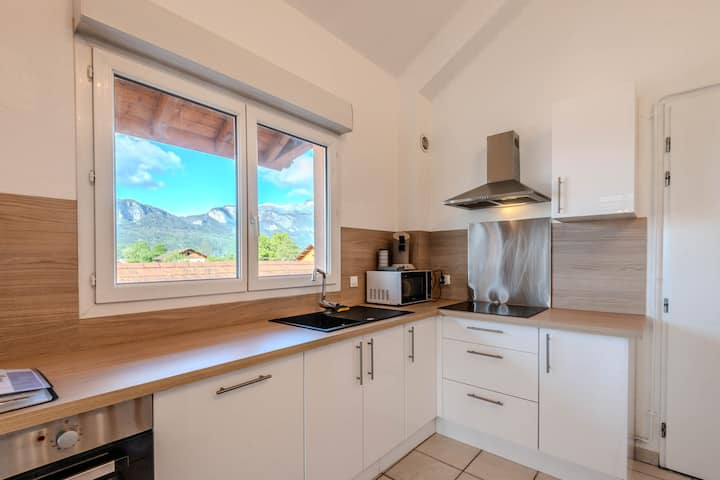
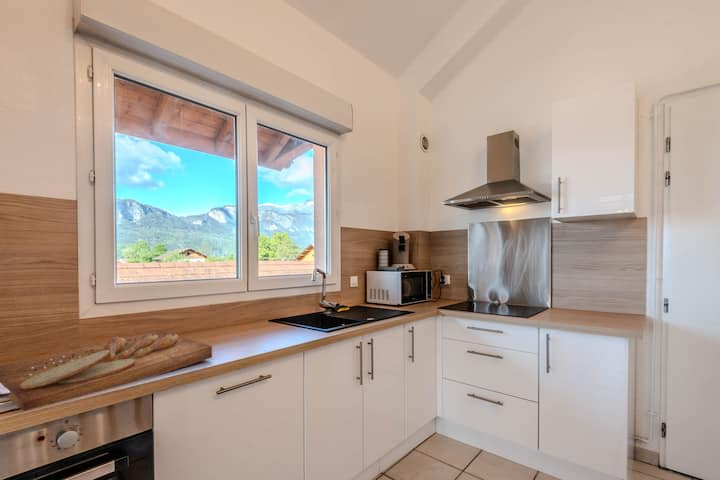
+ cutting board (109, 354)
